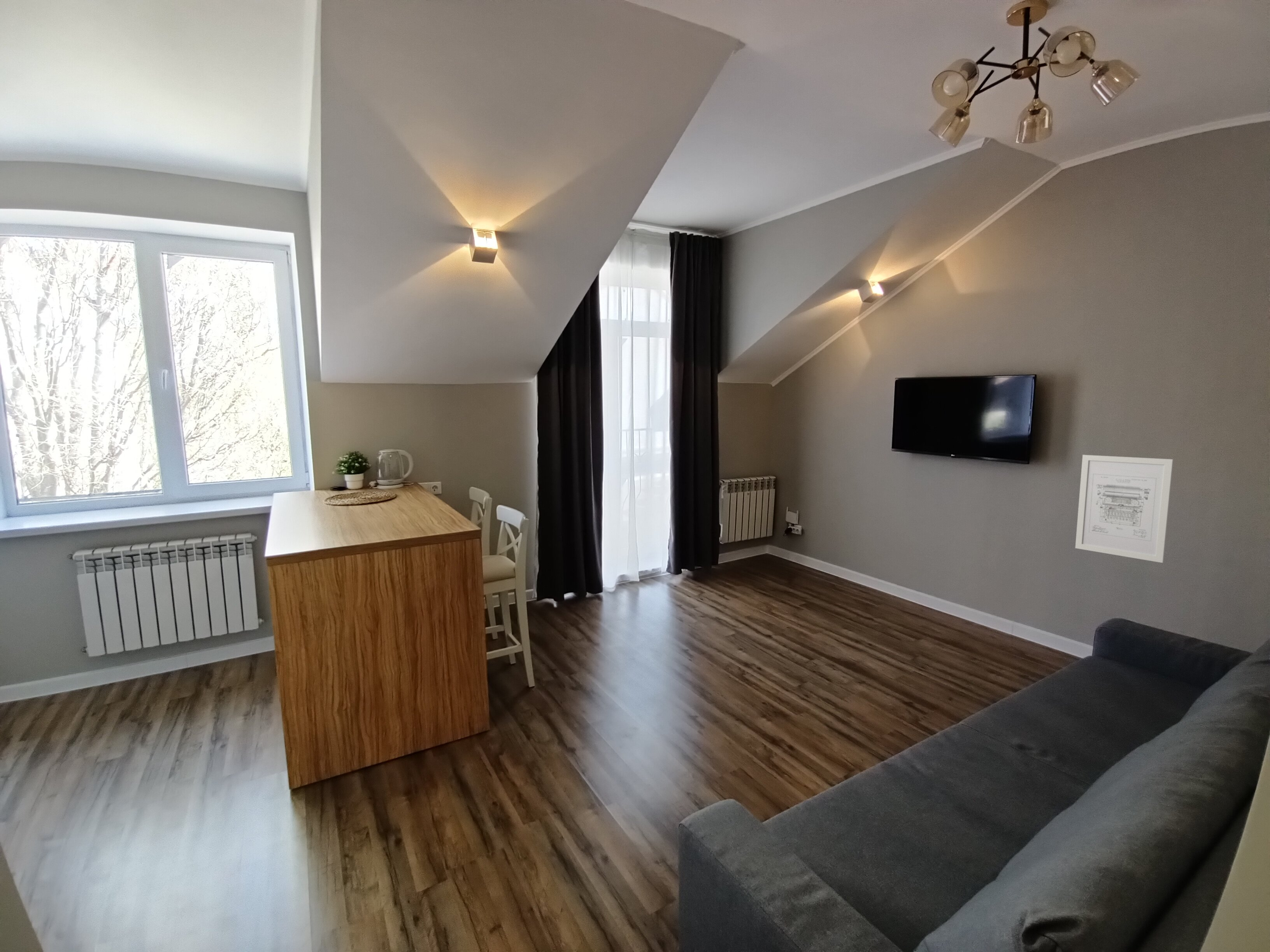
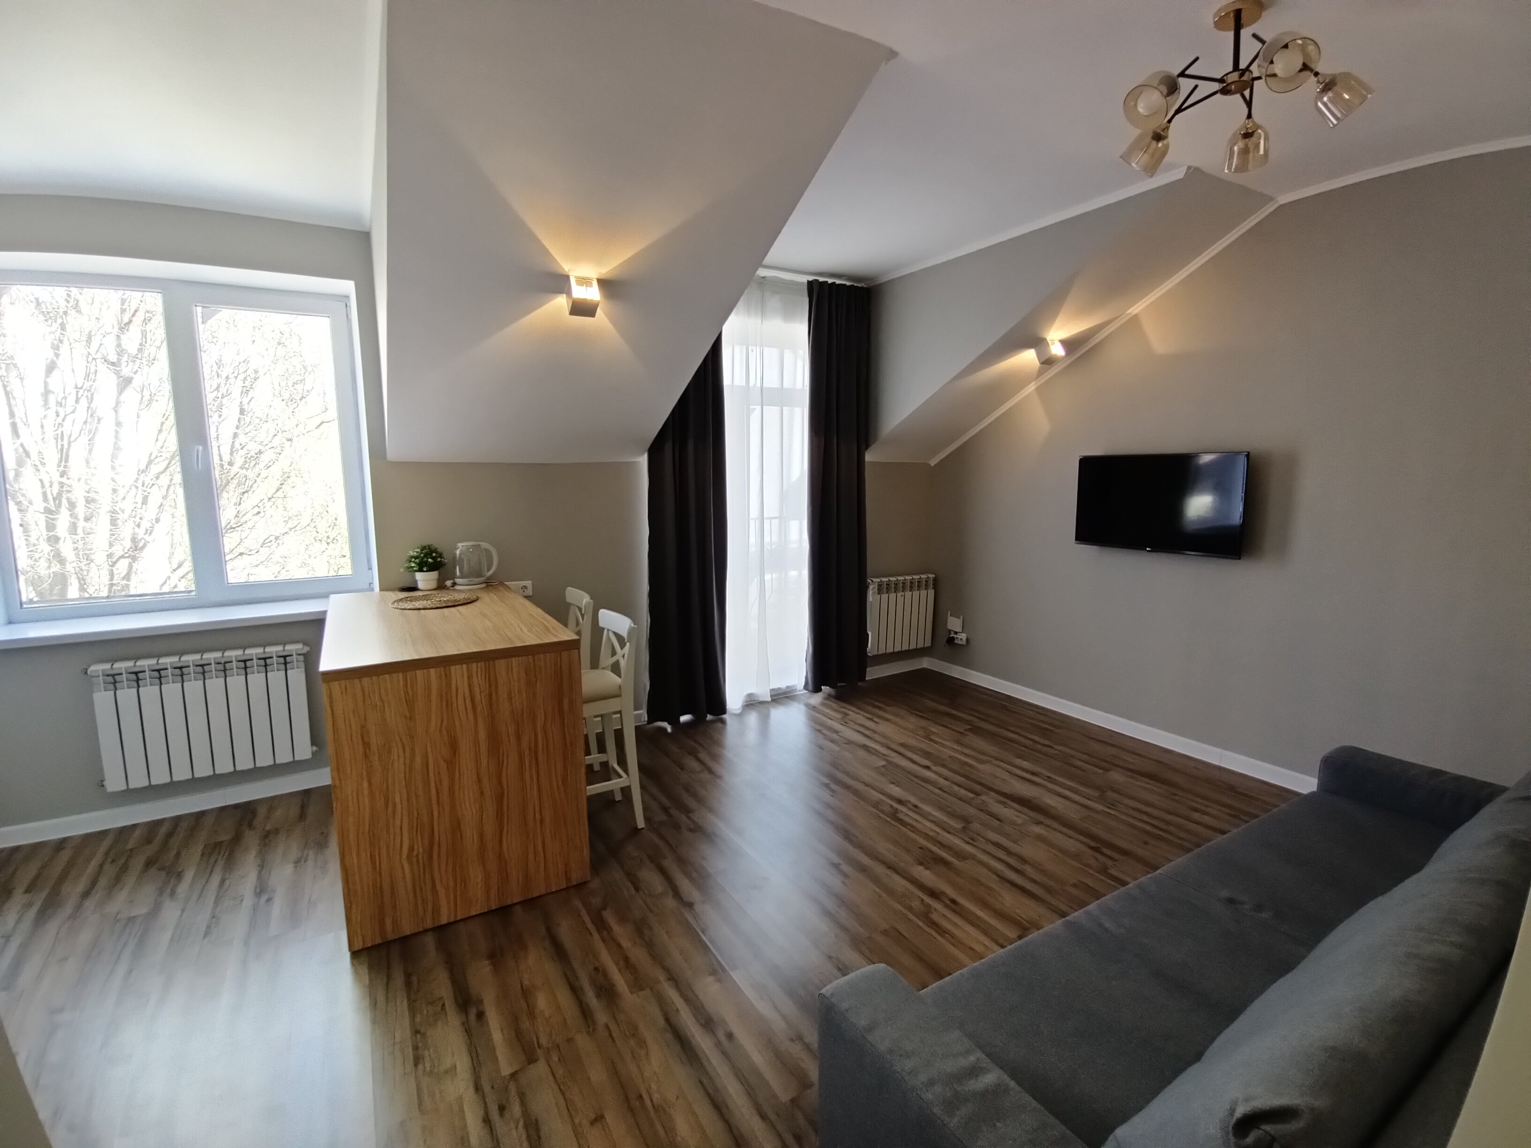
- wall art (1121, 506)
